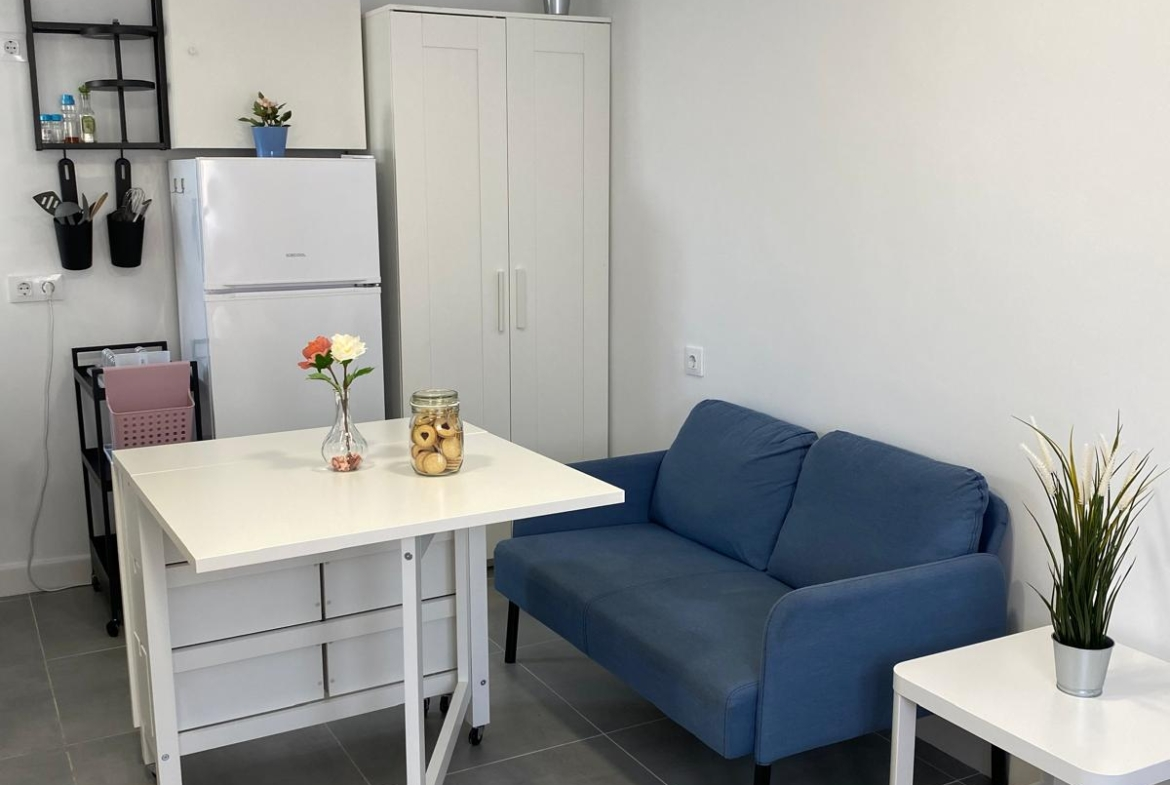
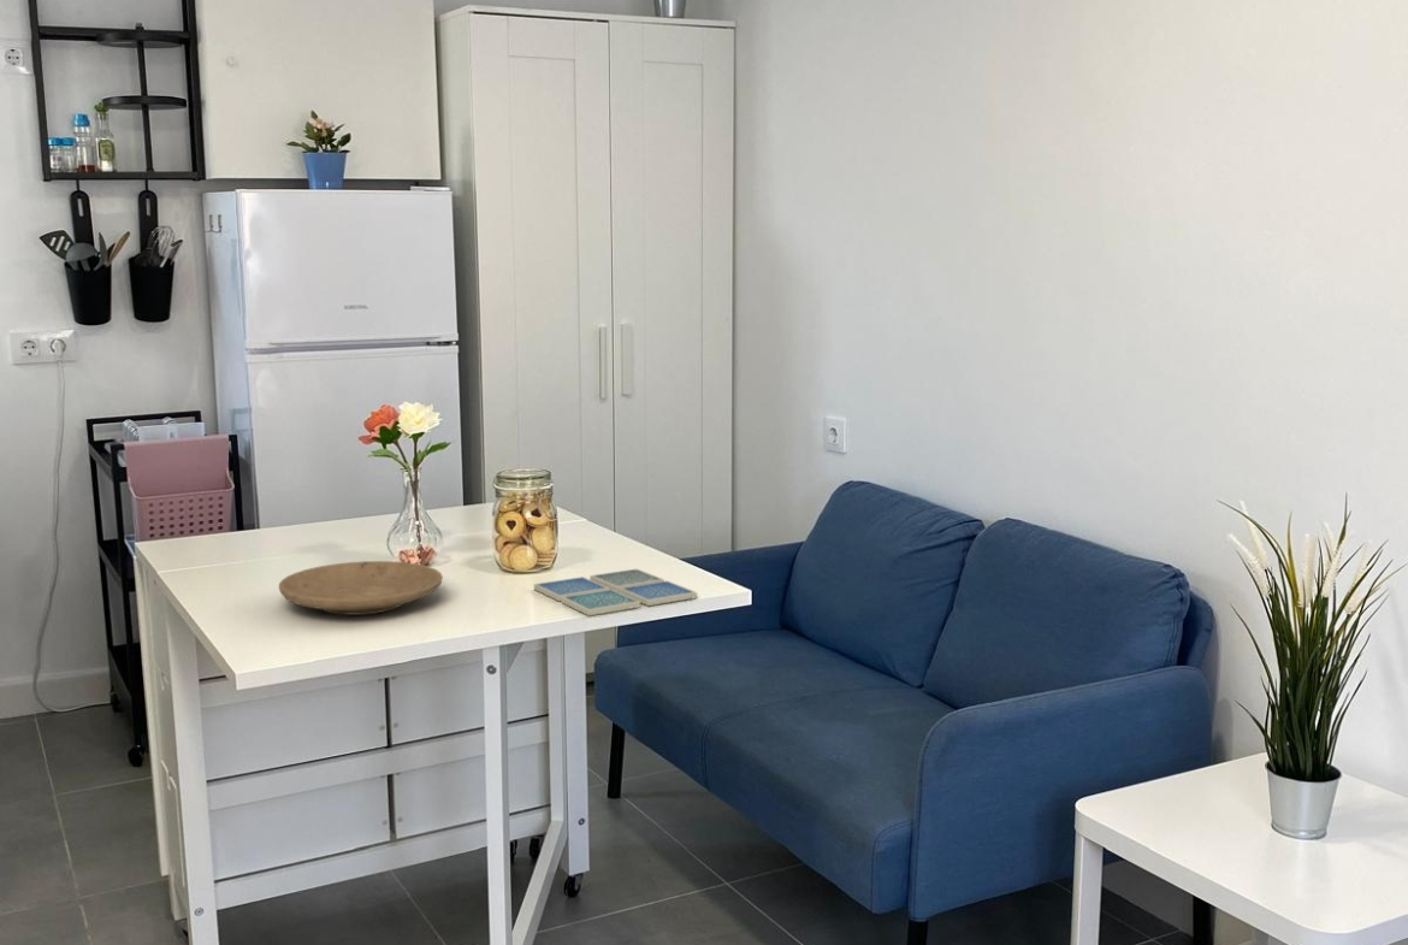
+ plate (361, 591)
+ drink coaster (614, 590)
